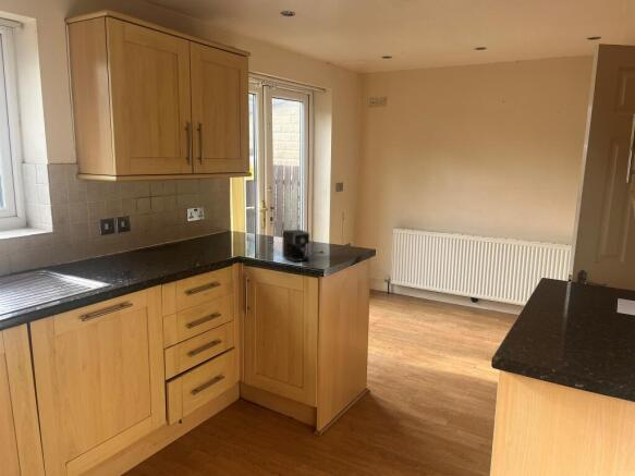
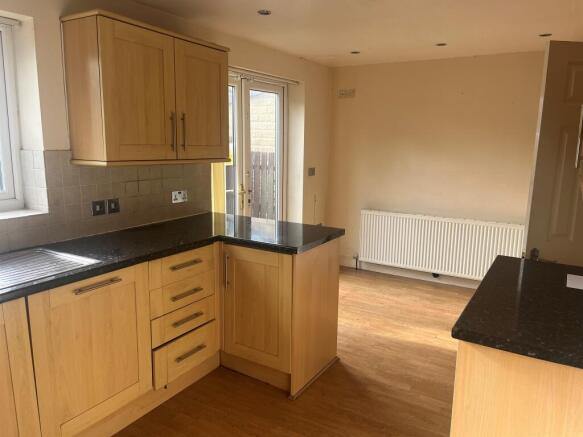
- coffee maker (308, 243)
